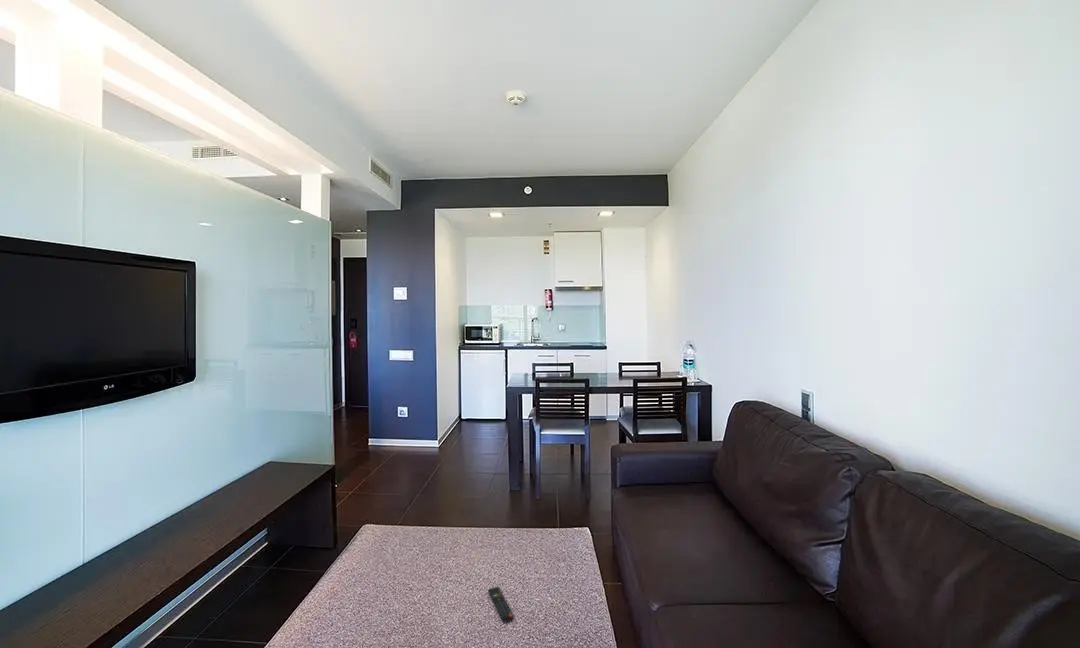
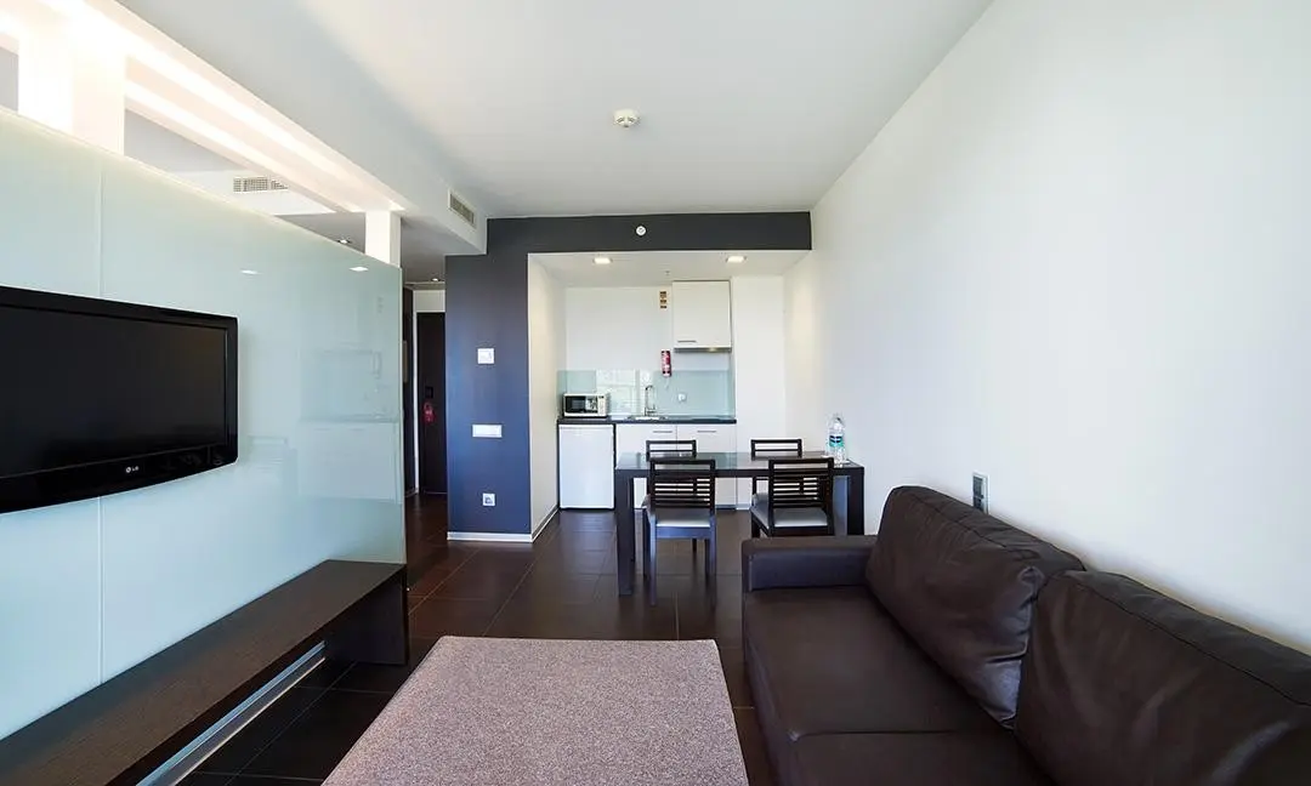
- remote control (500, 604)
